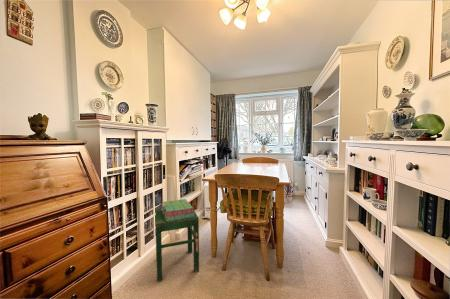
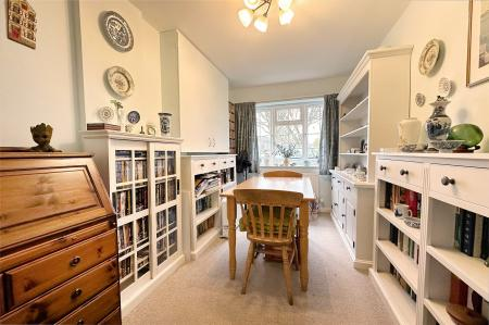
- stool (176, 242)
- stack of books (177, 208)
